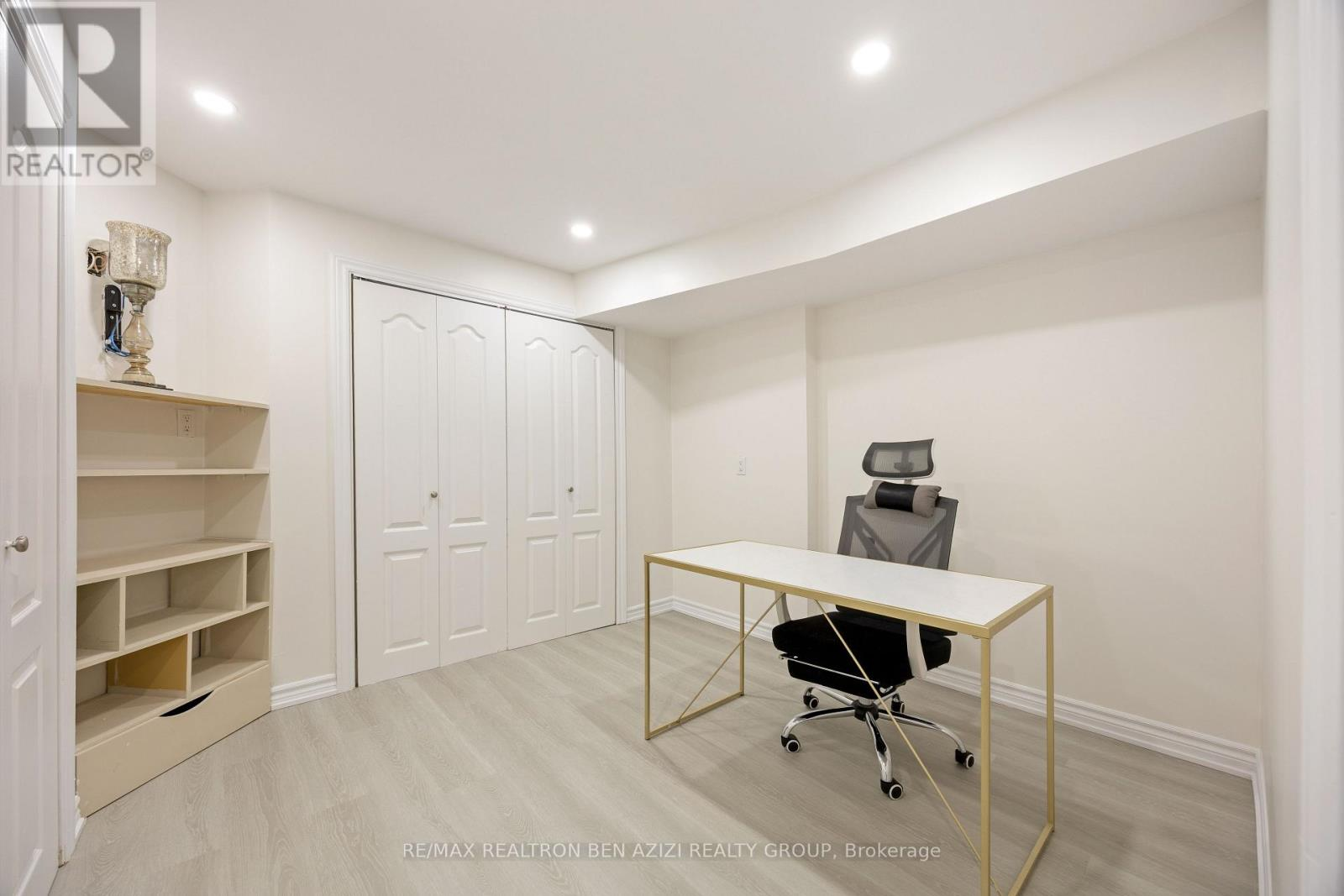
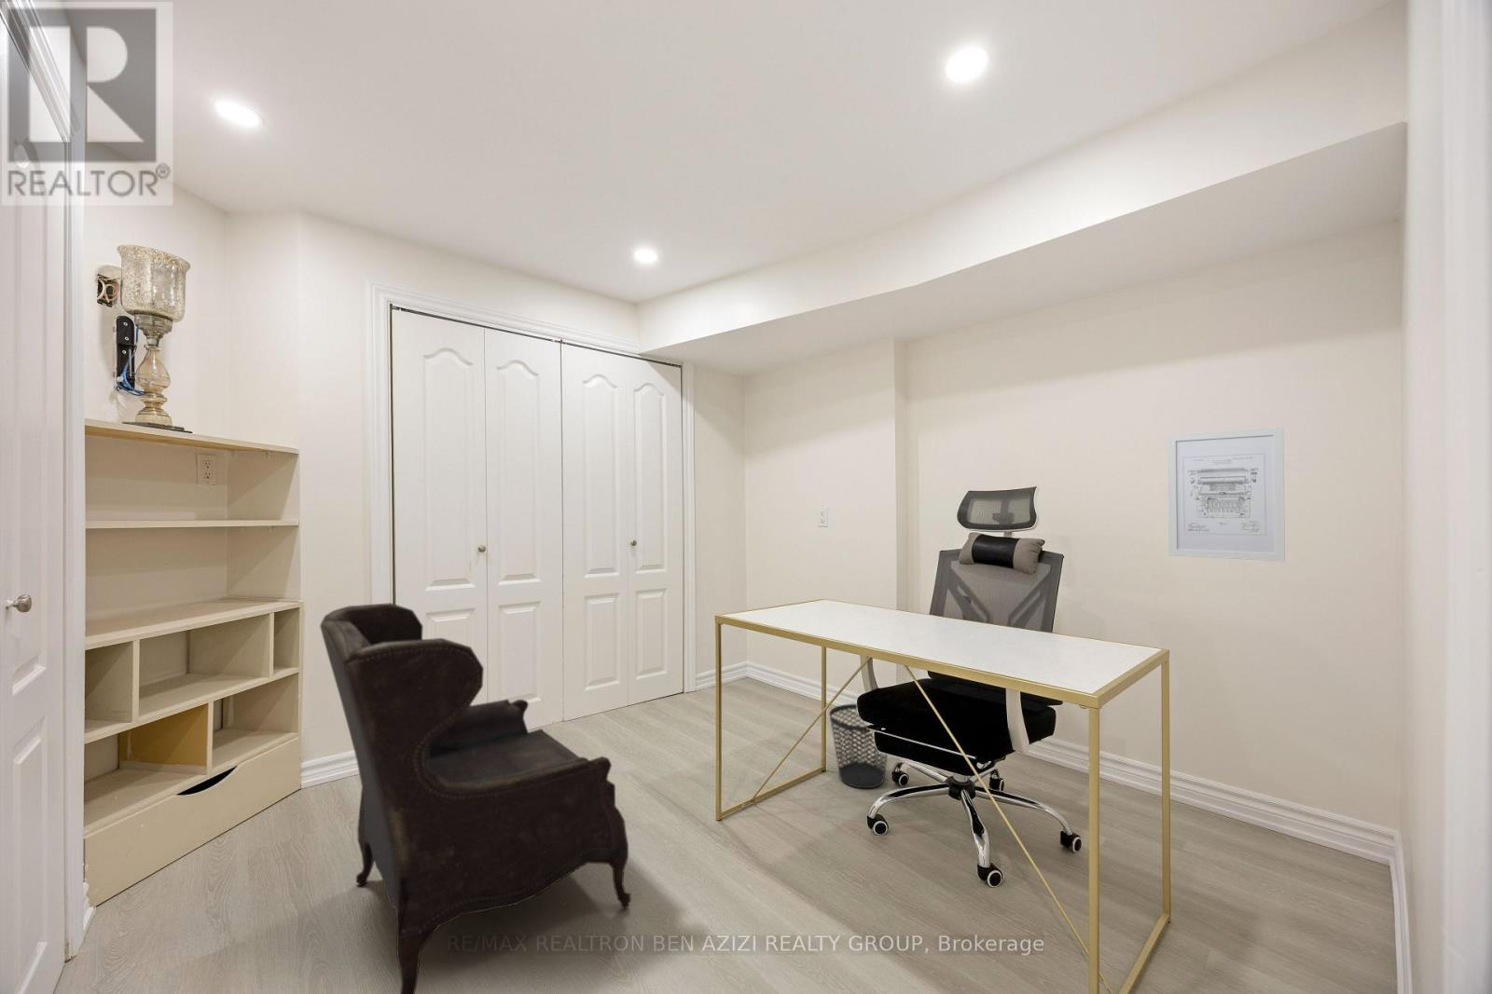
+ wall art (1222, 495)
+ armchair (471, 754)
+ wastebasket (860, 747)
